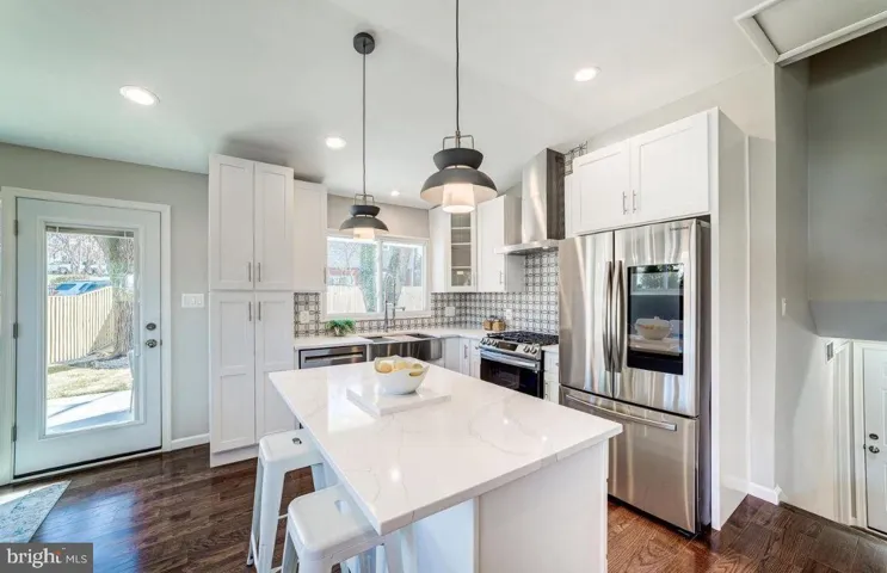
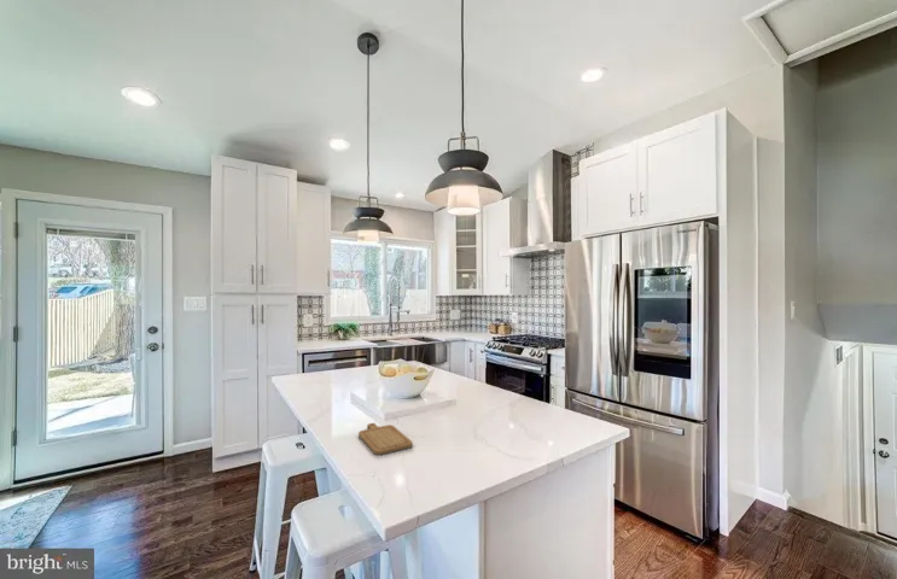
+ chopping board (381, 435)
